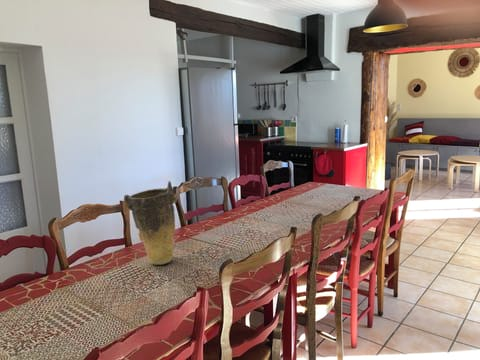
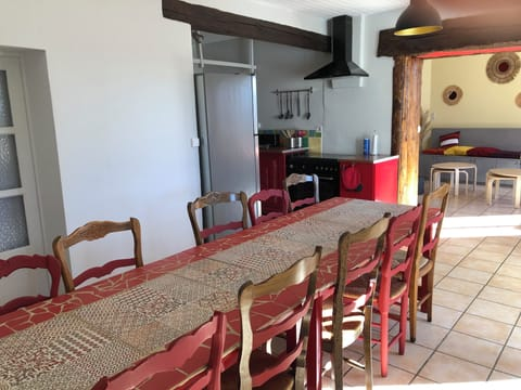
- vase (153, 223)
